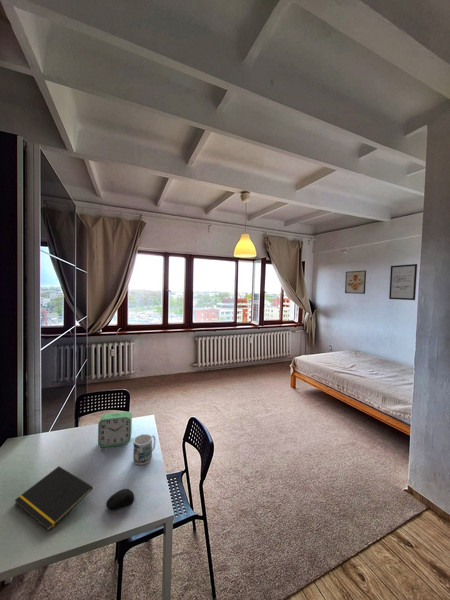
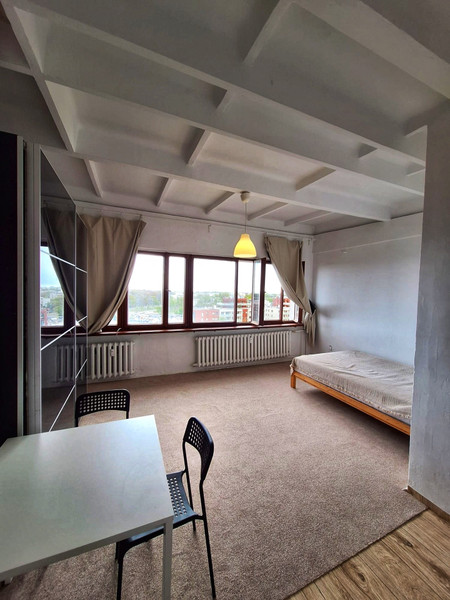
- alarm clock (115, 428)
- wall art (402, 282)
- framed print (355, 282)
- mug (145, 447)
- notepad (54, 494)
- computer mouse (120, 498)
